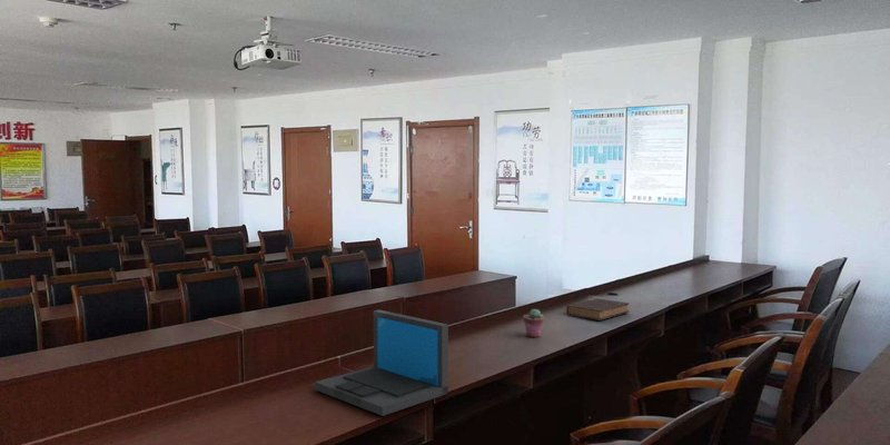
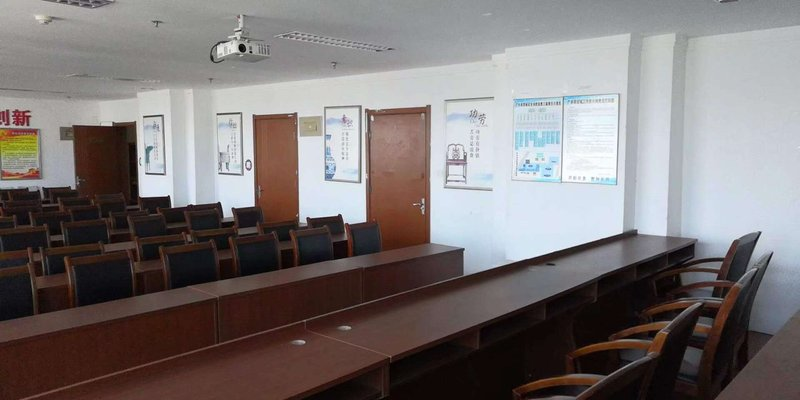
- potted succulent (533, 322)
- book (597, 308)
- laptop (380, 357)
